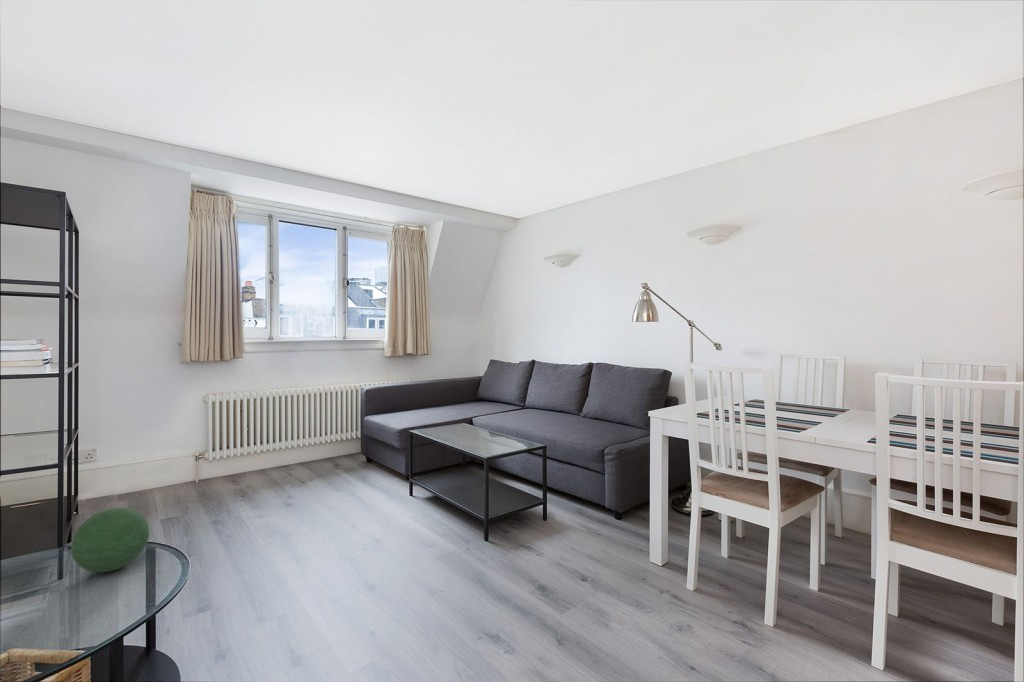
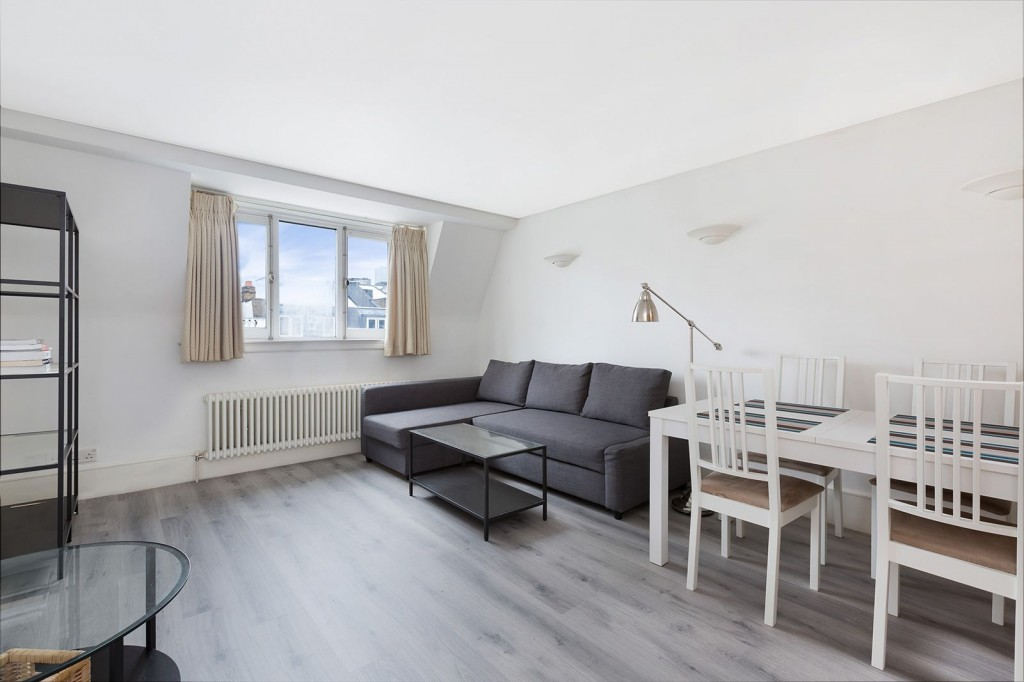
- decorative orb (111, 539)
